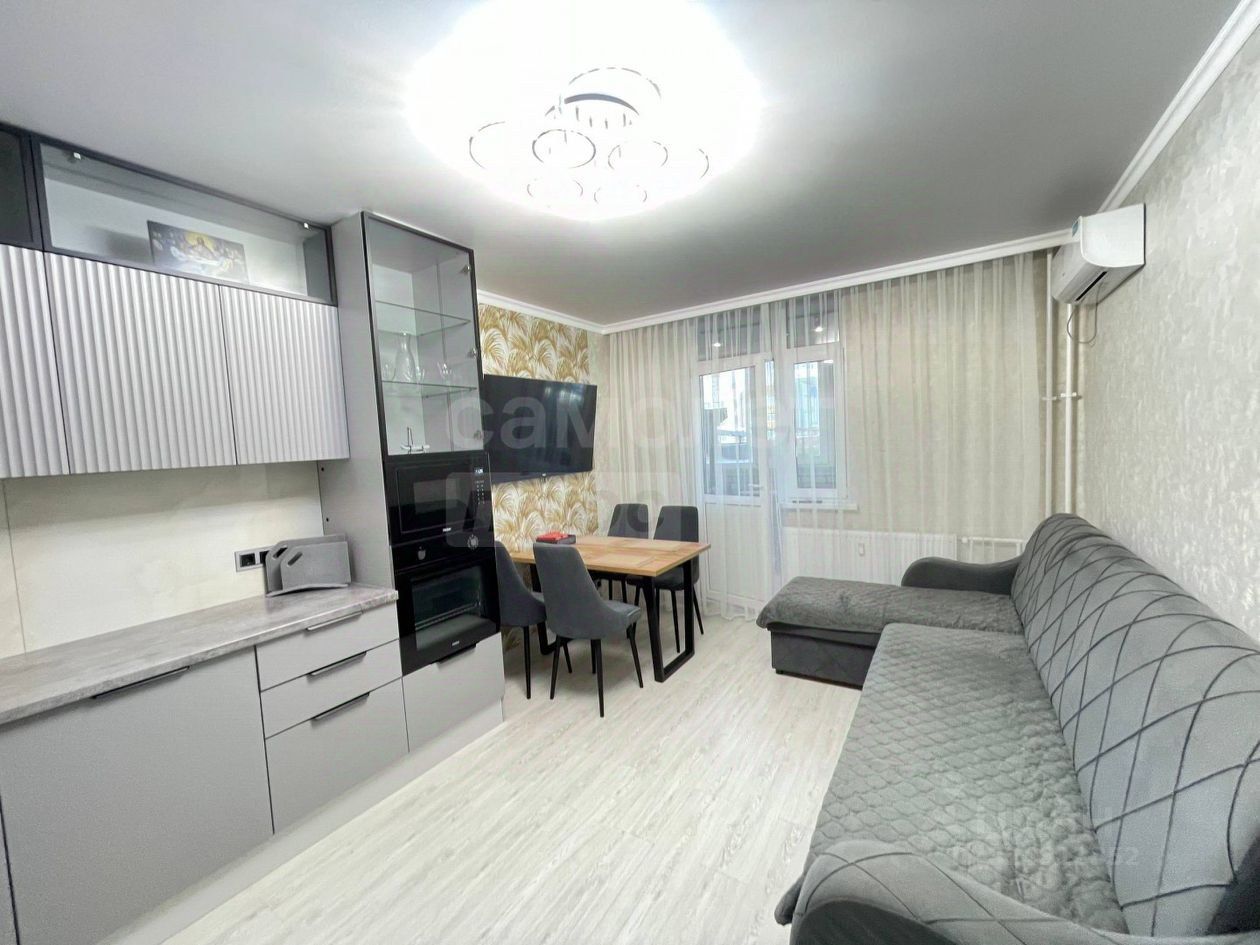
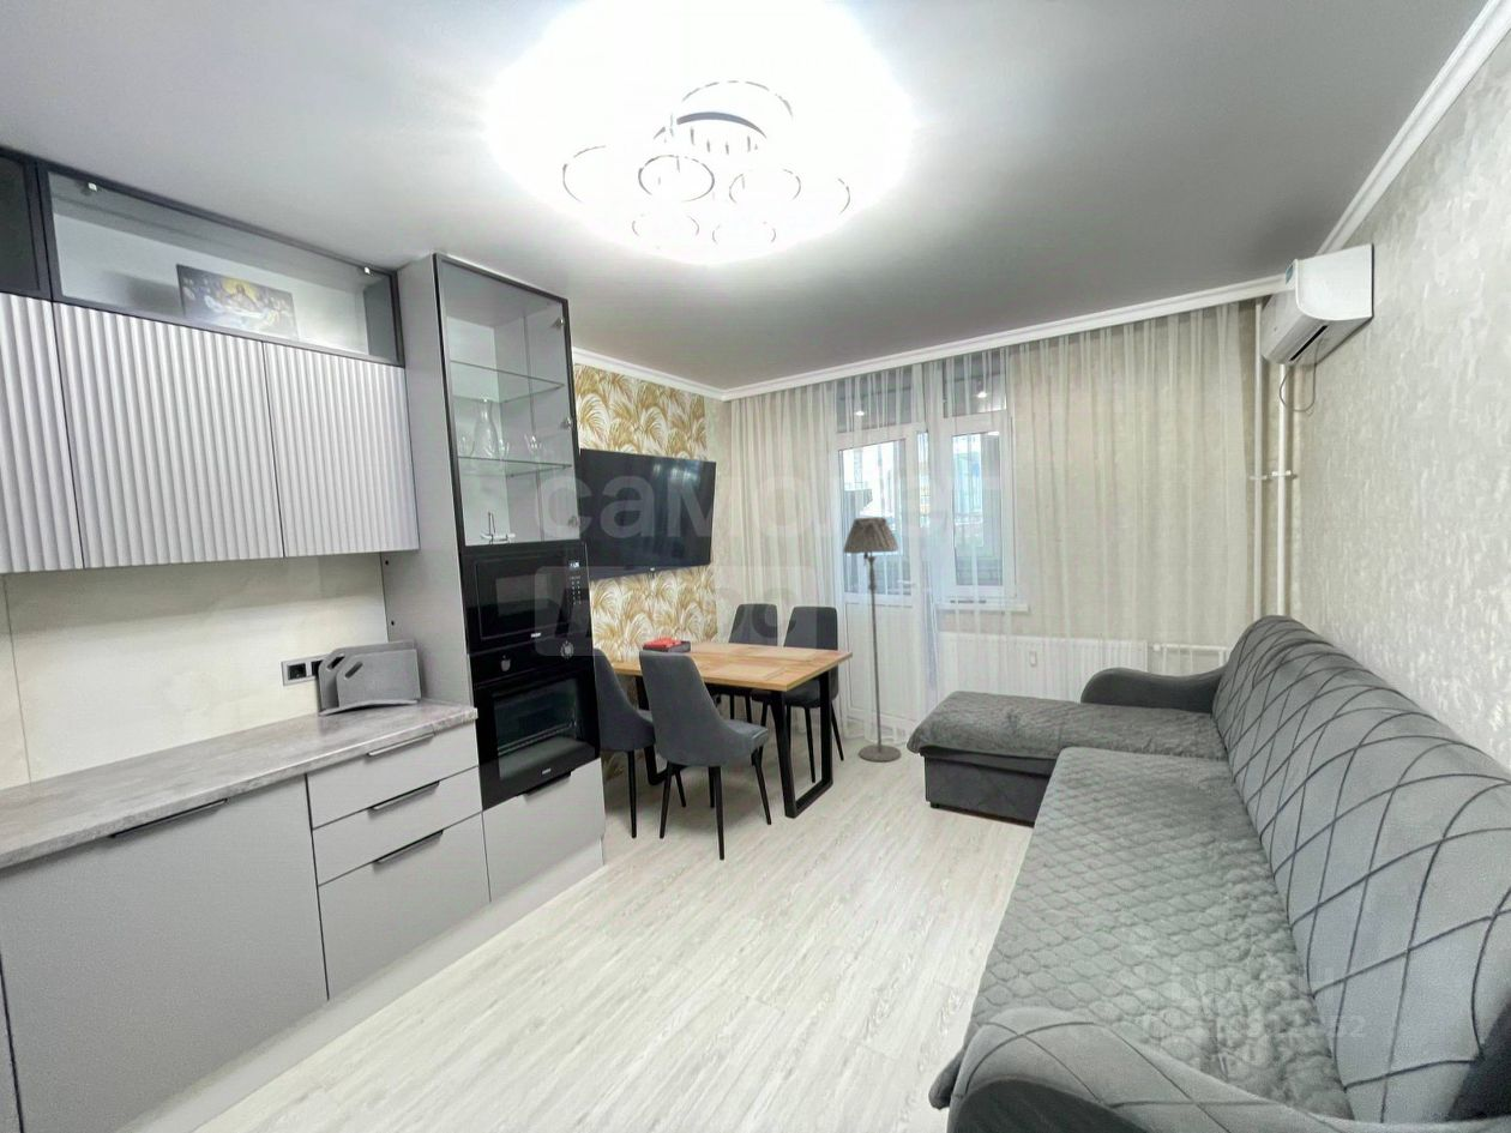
+ floor lamp (874, 637)
